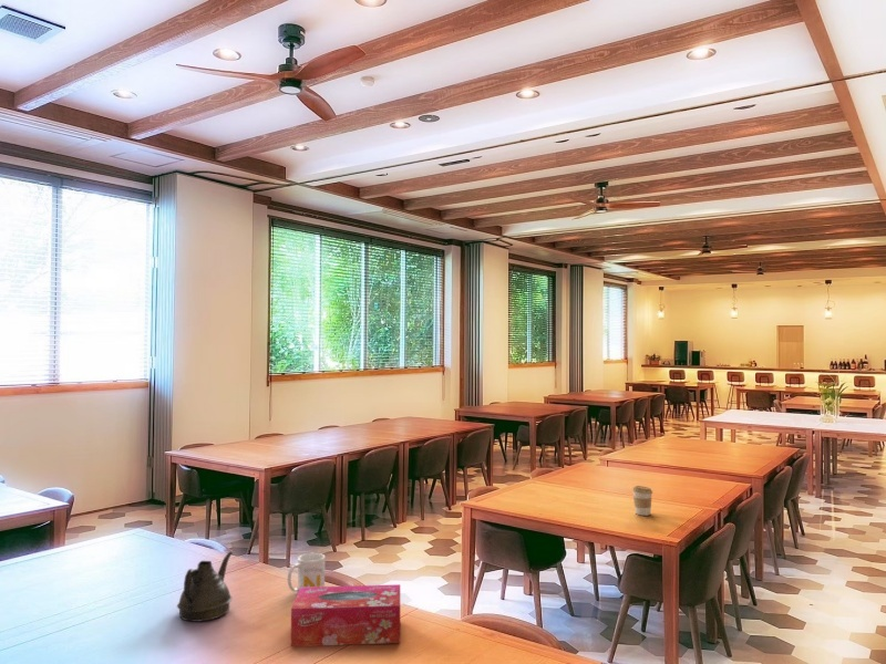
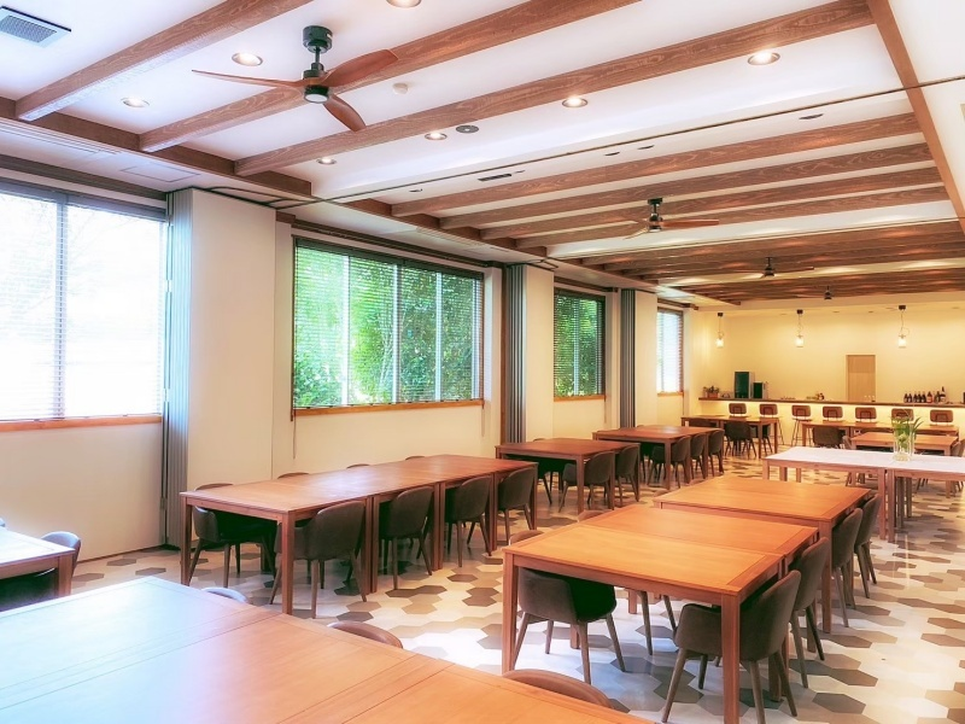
- tissue box (348, 613)
- teapot (210, 583)
- coffee cup (642, 499)
- mug (308, 574)
